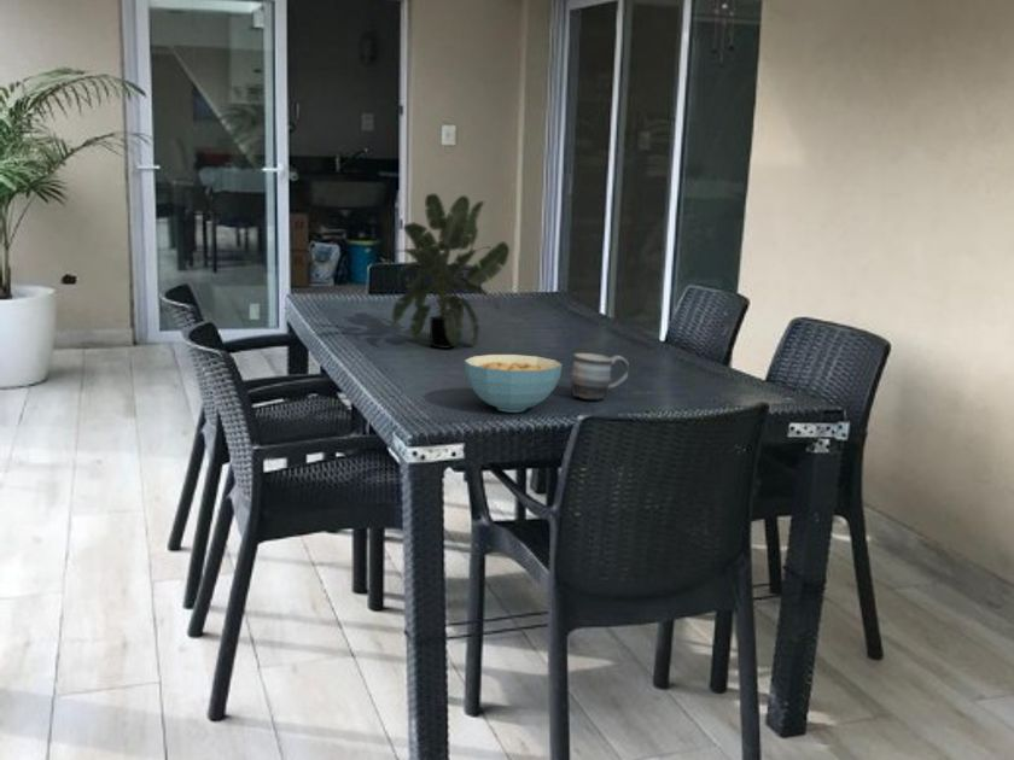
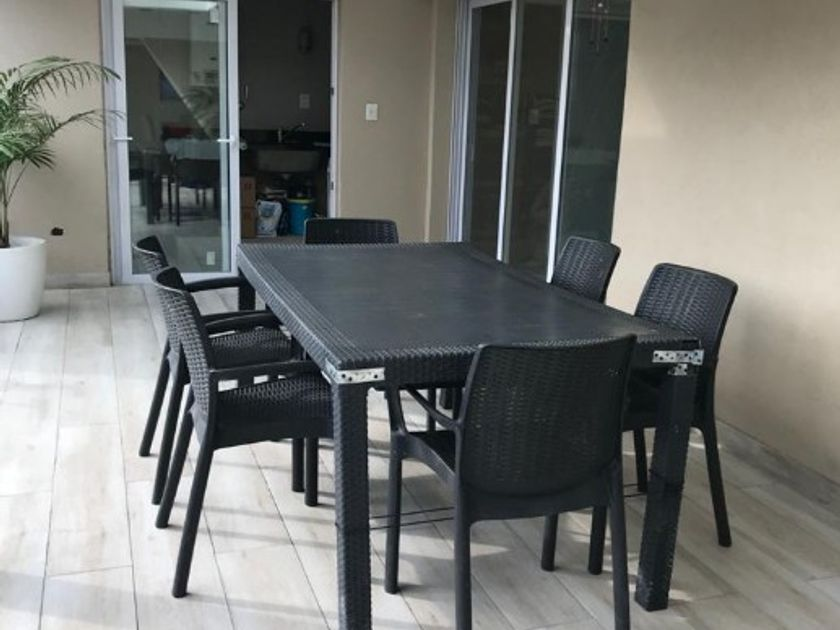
- mug (598, 375)
- cereal bowl (512, 385)
- potted plant (437, 270)
